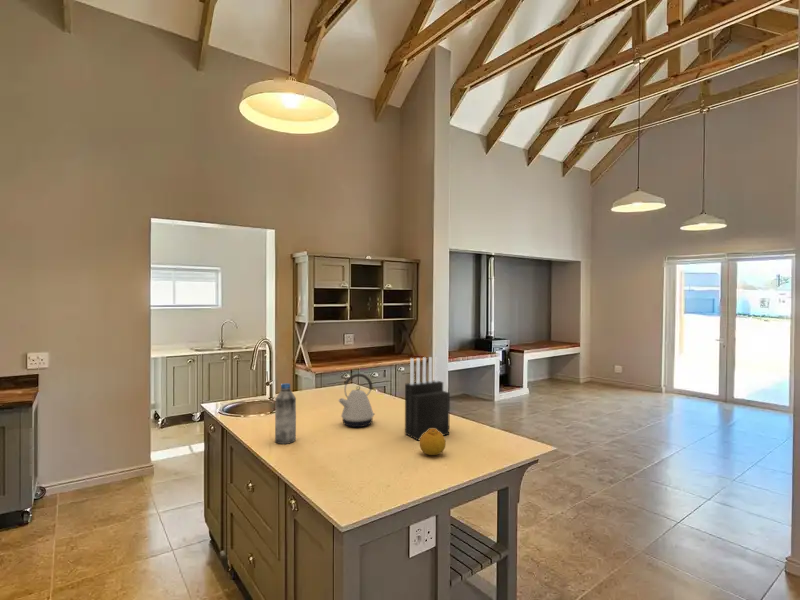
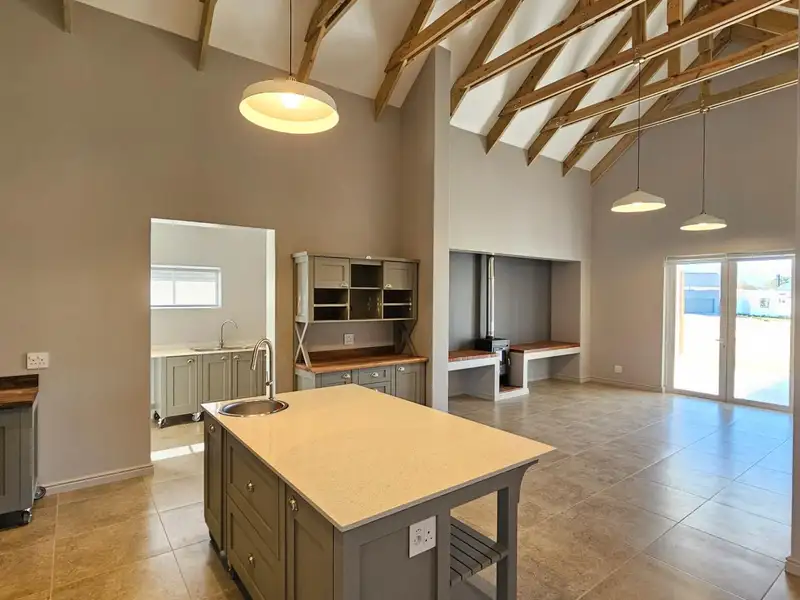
- kettle (356, 399)
- water bottle (285, 412)
- fruit (432, 441)
- knife block (428, 396)
